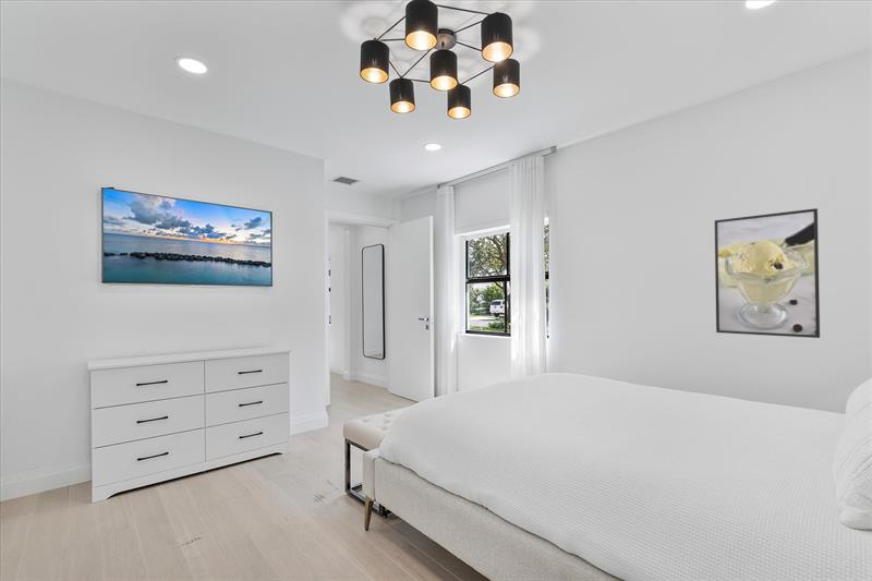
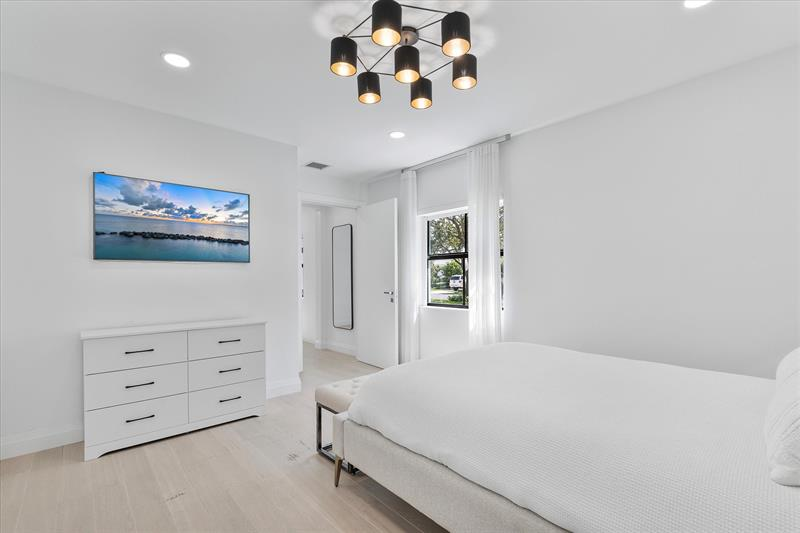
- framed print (763, 275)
